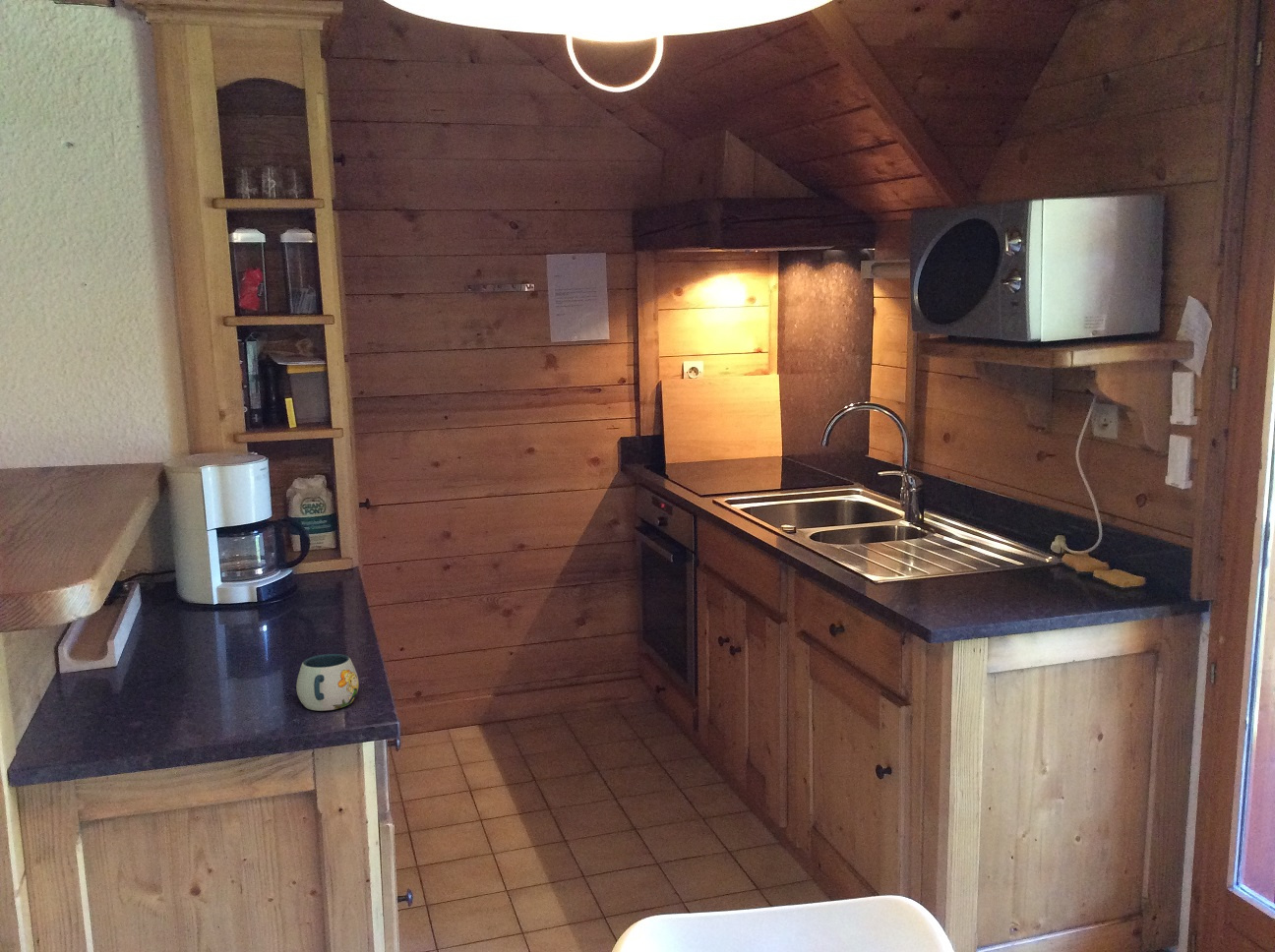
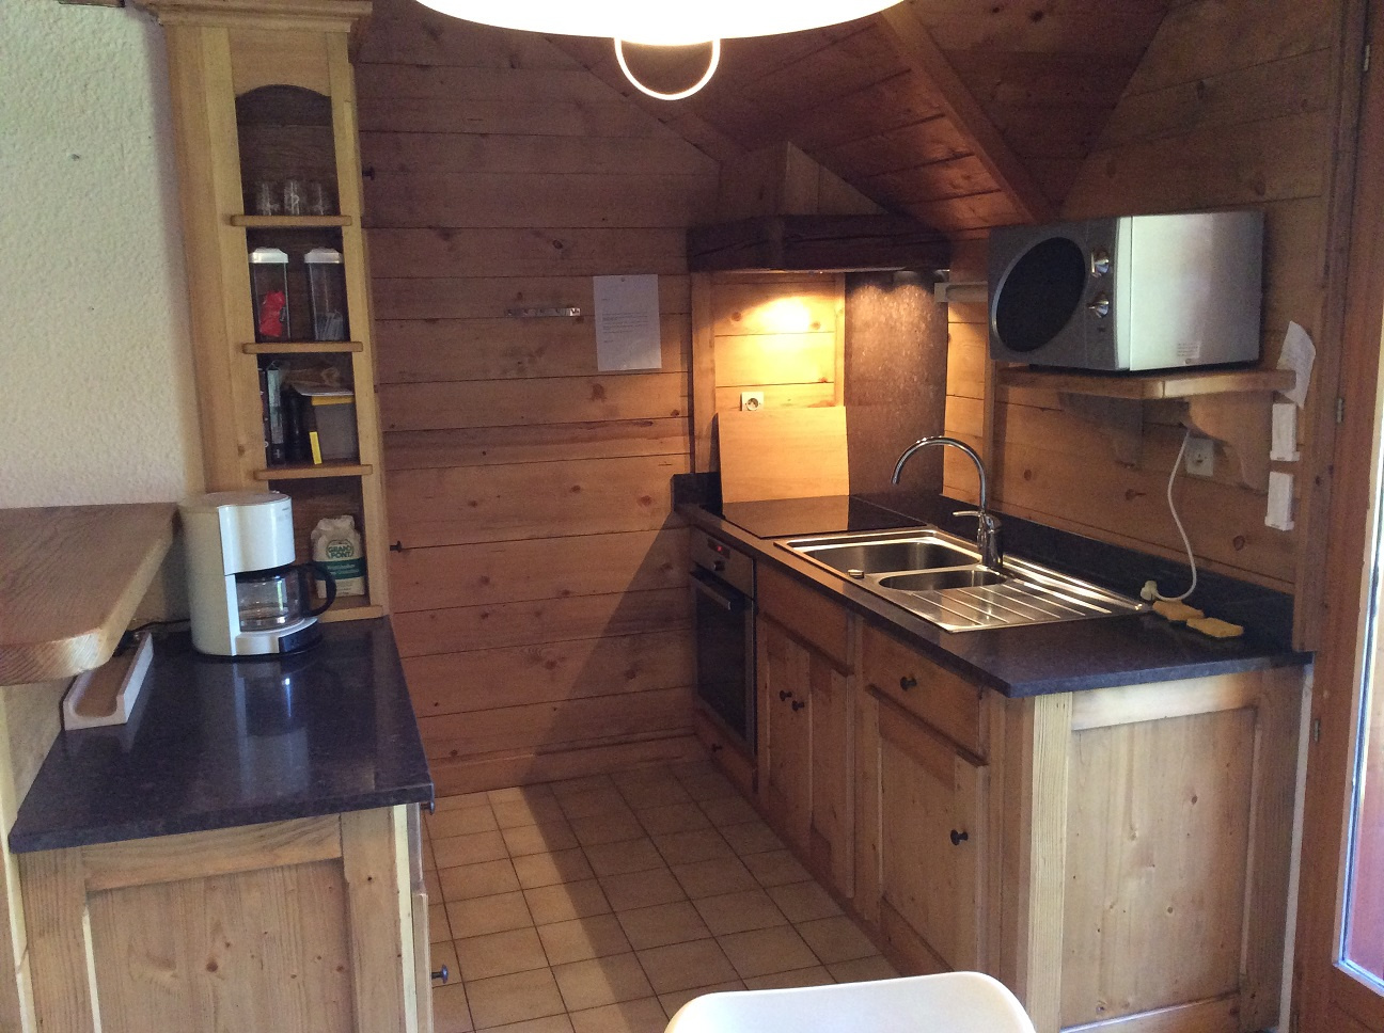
- mug (326, 684)
